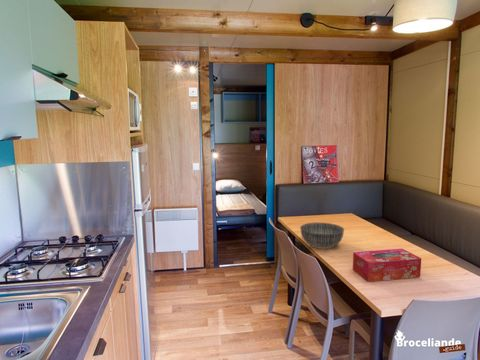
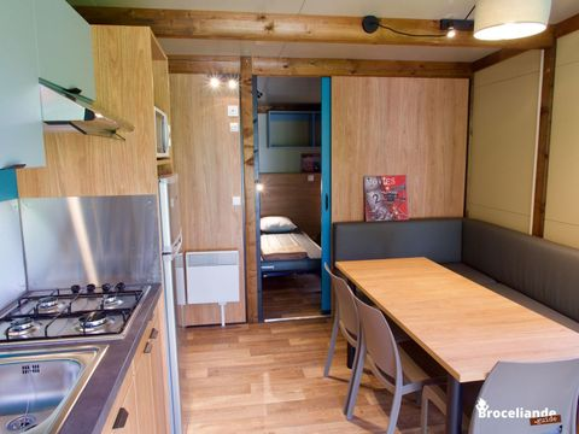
- tissue box (385, 264)
- bowl (321, 236)
